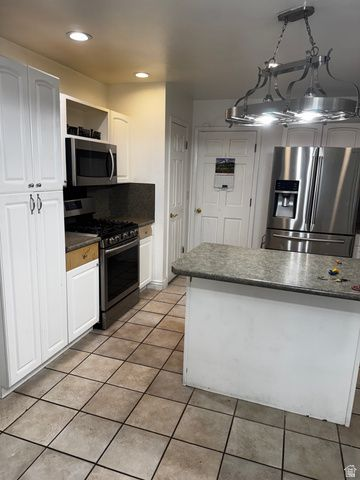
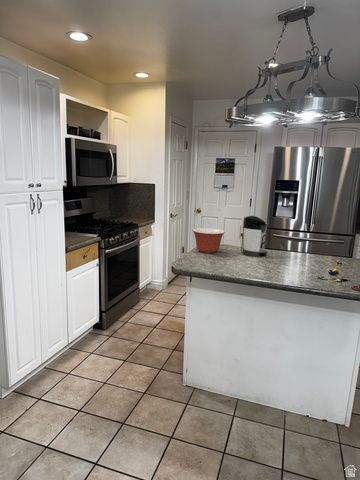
+ coffee maker (254, 236)
+ mixing bowl (208, 241)
